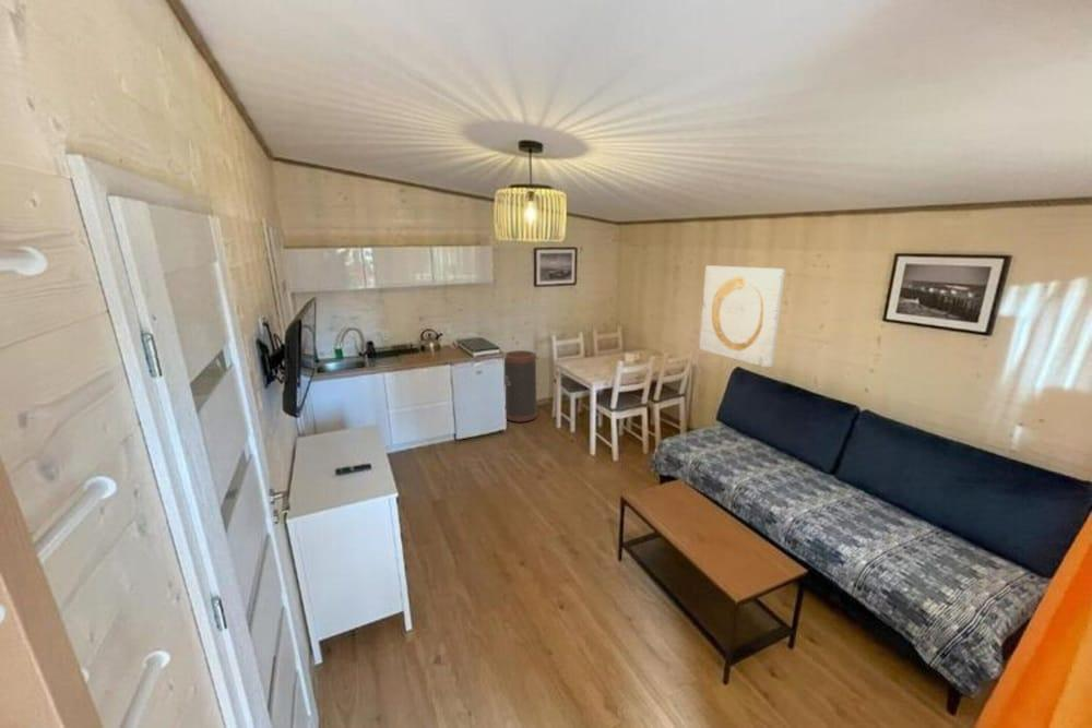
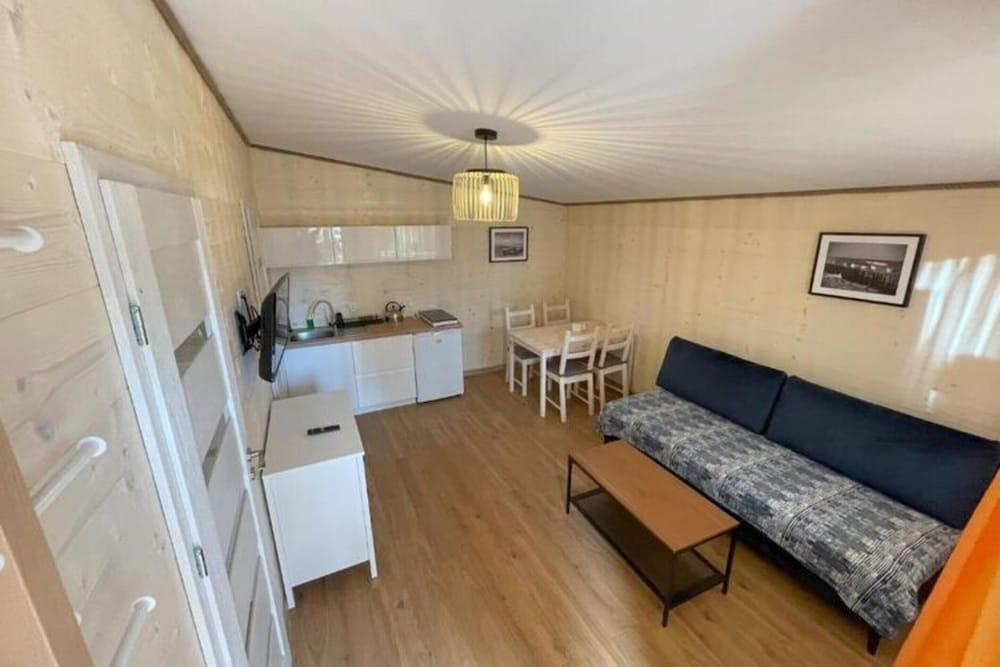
- wall art (737, 313)
- trash can (520, 385)
